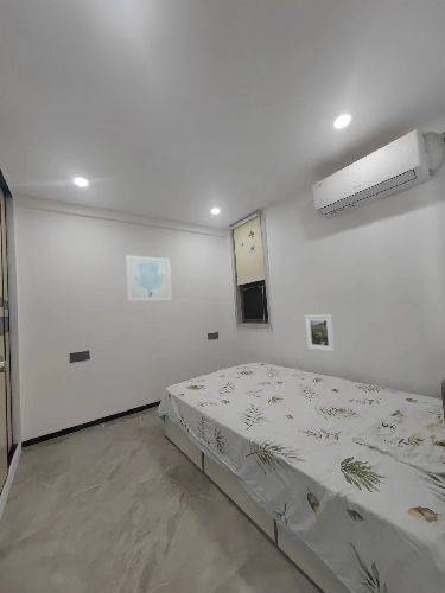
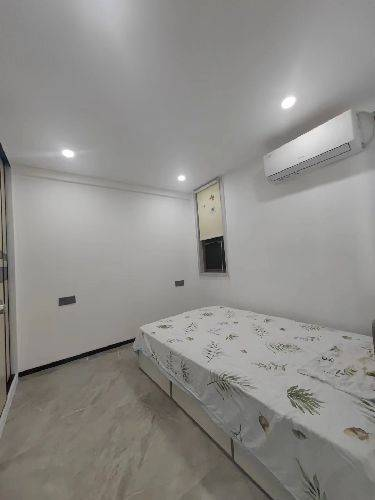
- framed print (319, 332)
- wall art (150, 279)
